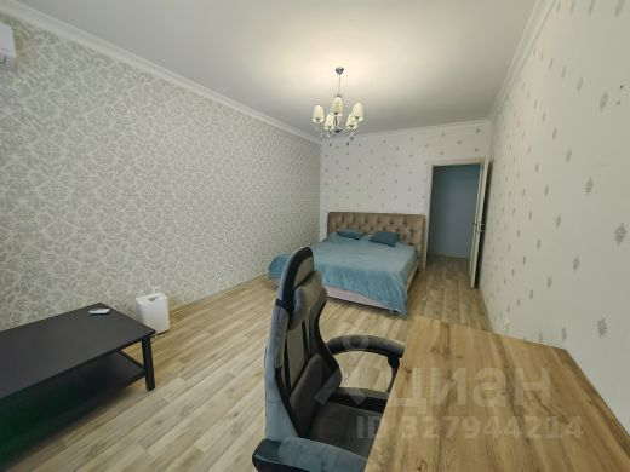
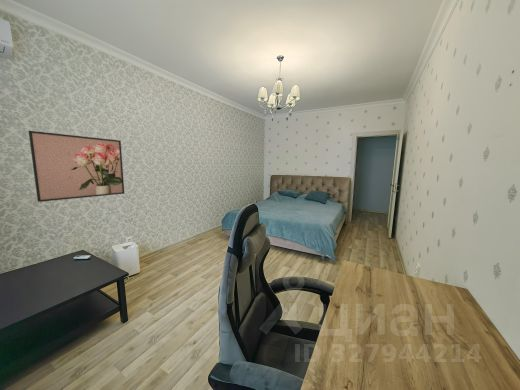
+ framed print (84, 167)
